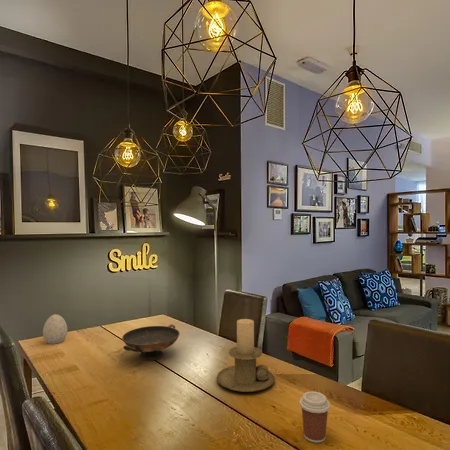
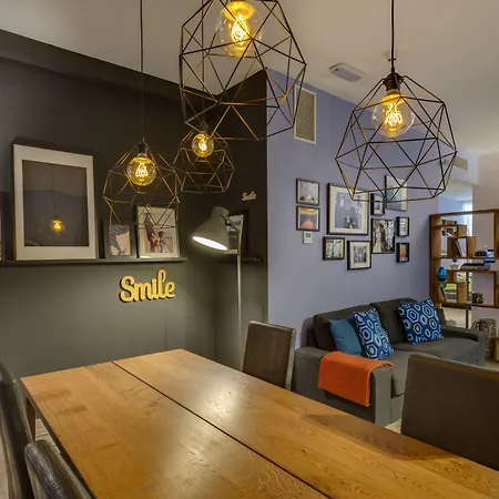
- decorative egg (55, 328)
- coffee cup (314, 416)
- decorative bowl (151, 345)
- candle holder (245, 350)
